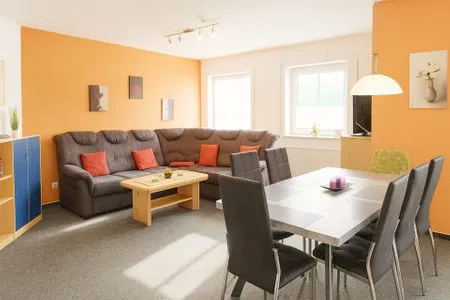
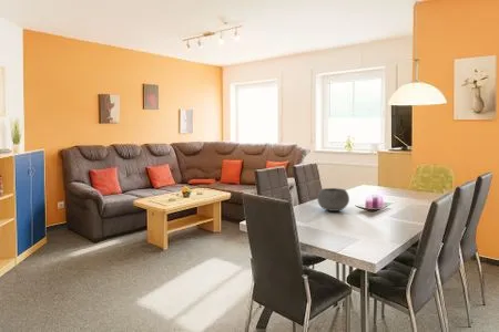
+ bowl (333, 199)
